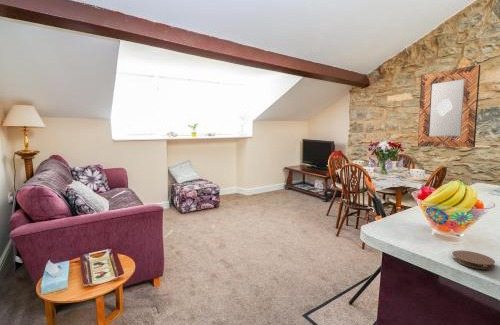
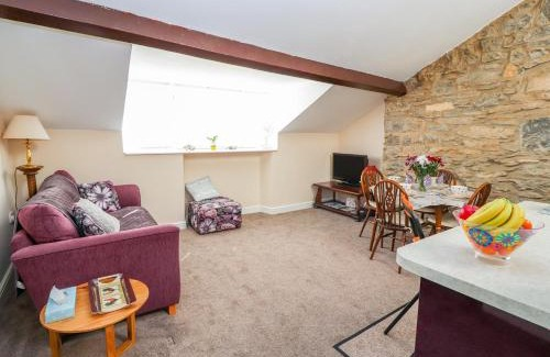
- coaster (472, 259)
- home mirror (446, 109)
